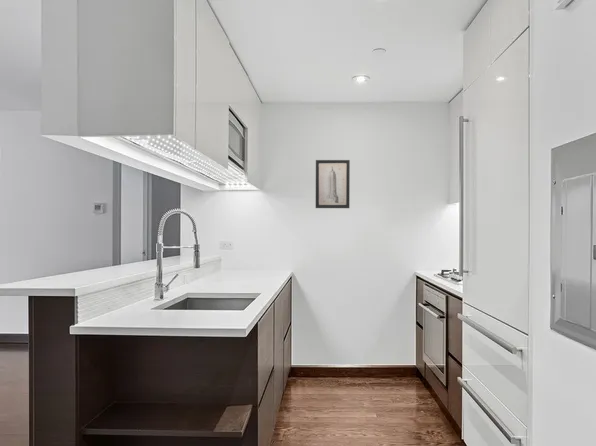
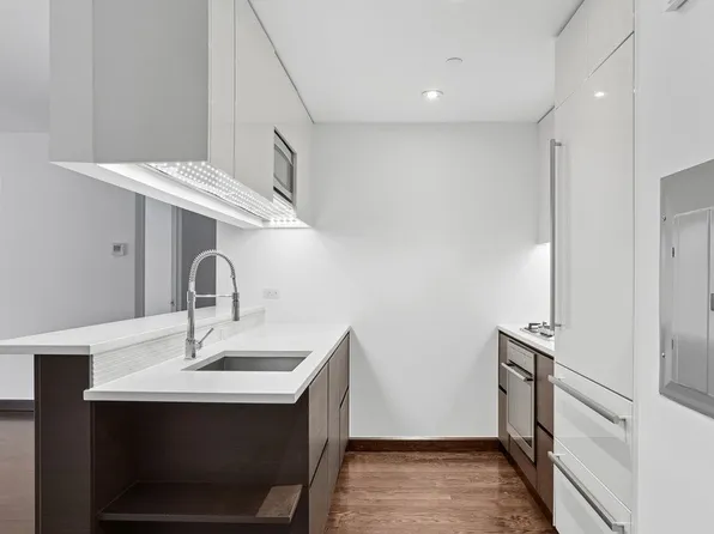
- wall art (332, 184)
